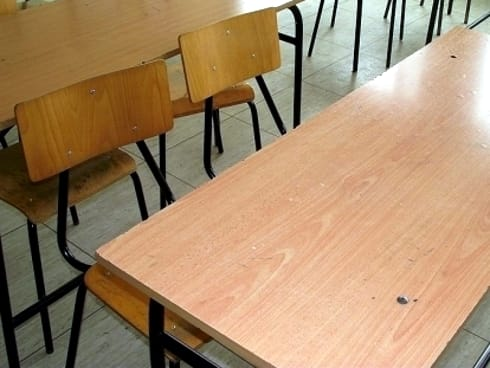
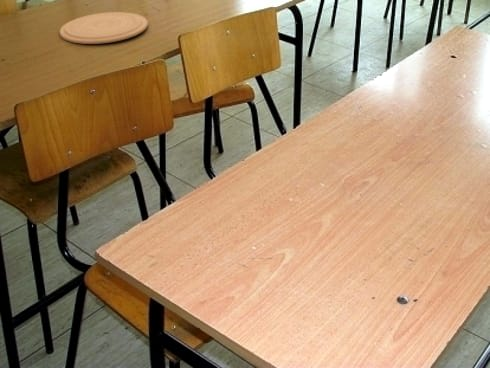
+ plate (103, 26)
